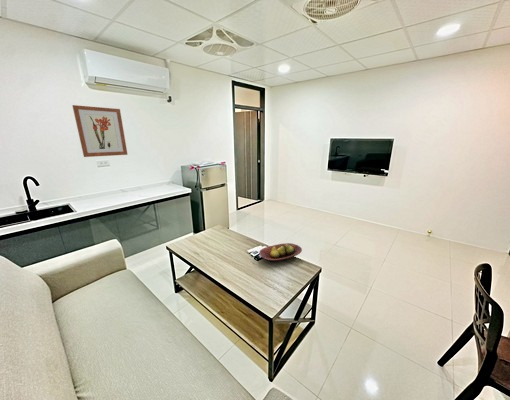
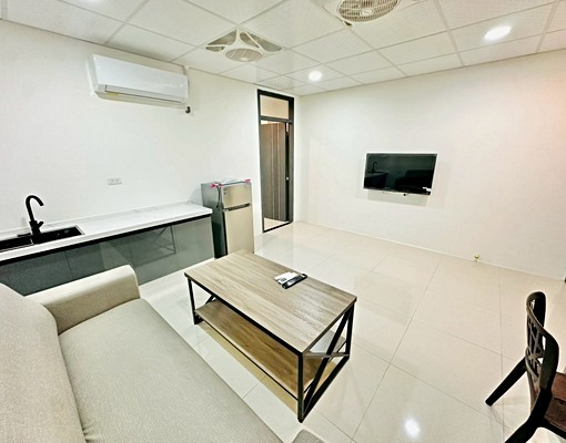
- fruit bowl (280, 251)
- wall art (102, 132)
